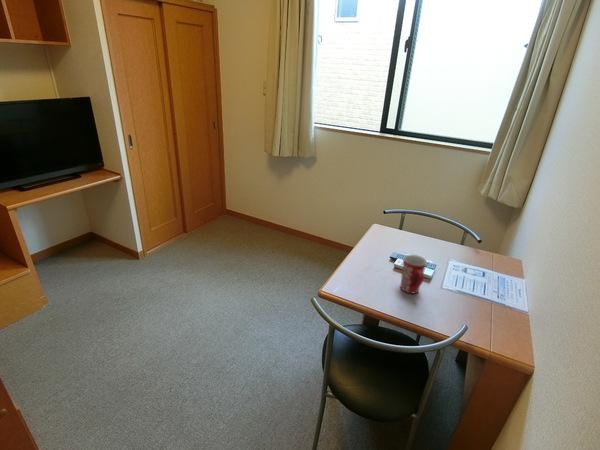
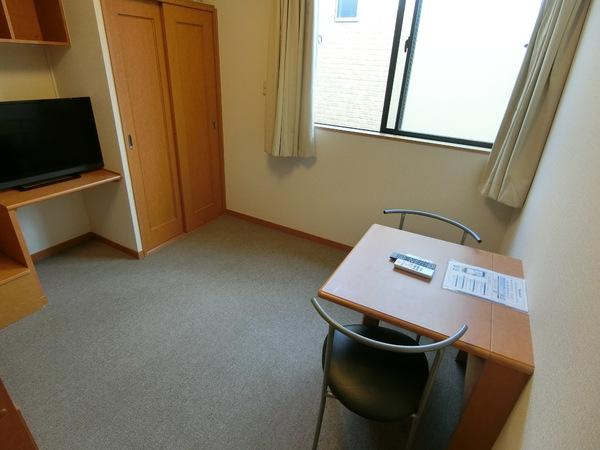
- mug (413, 276)
